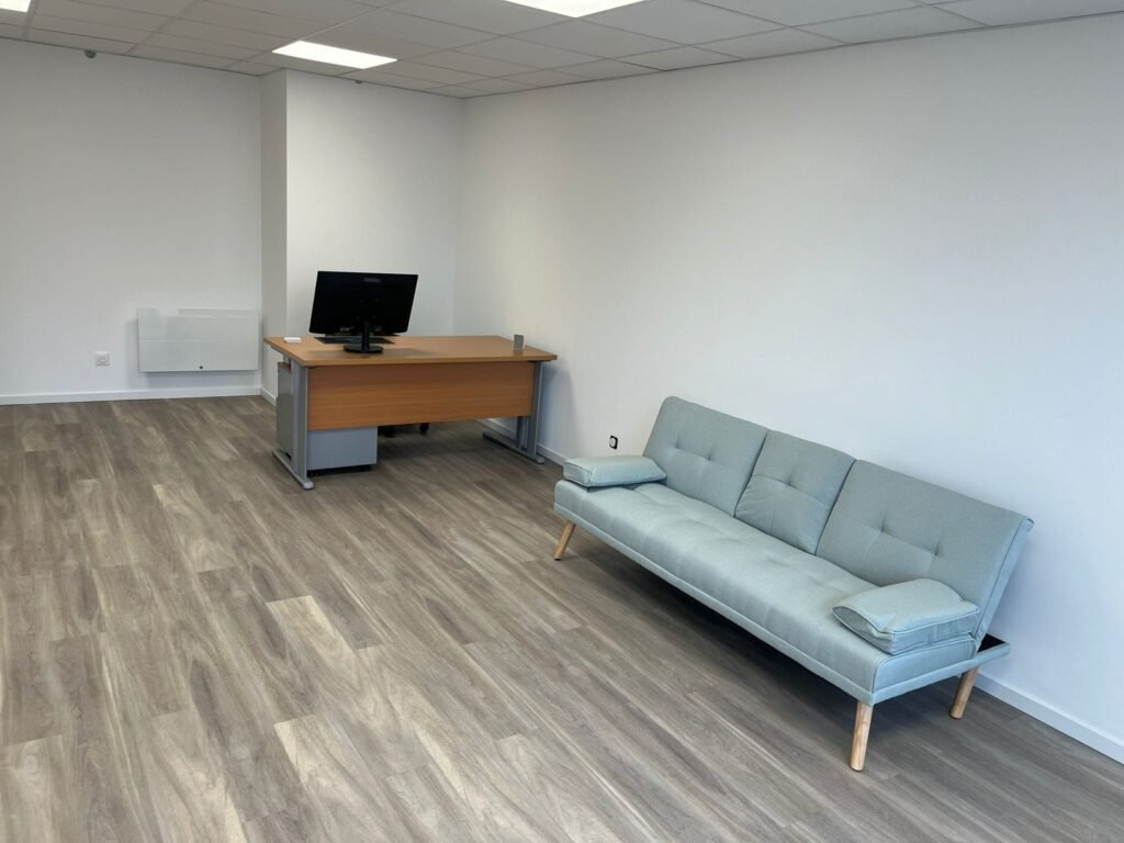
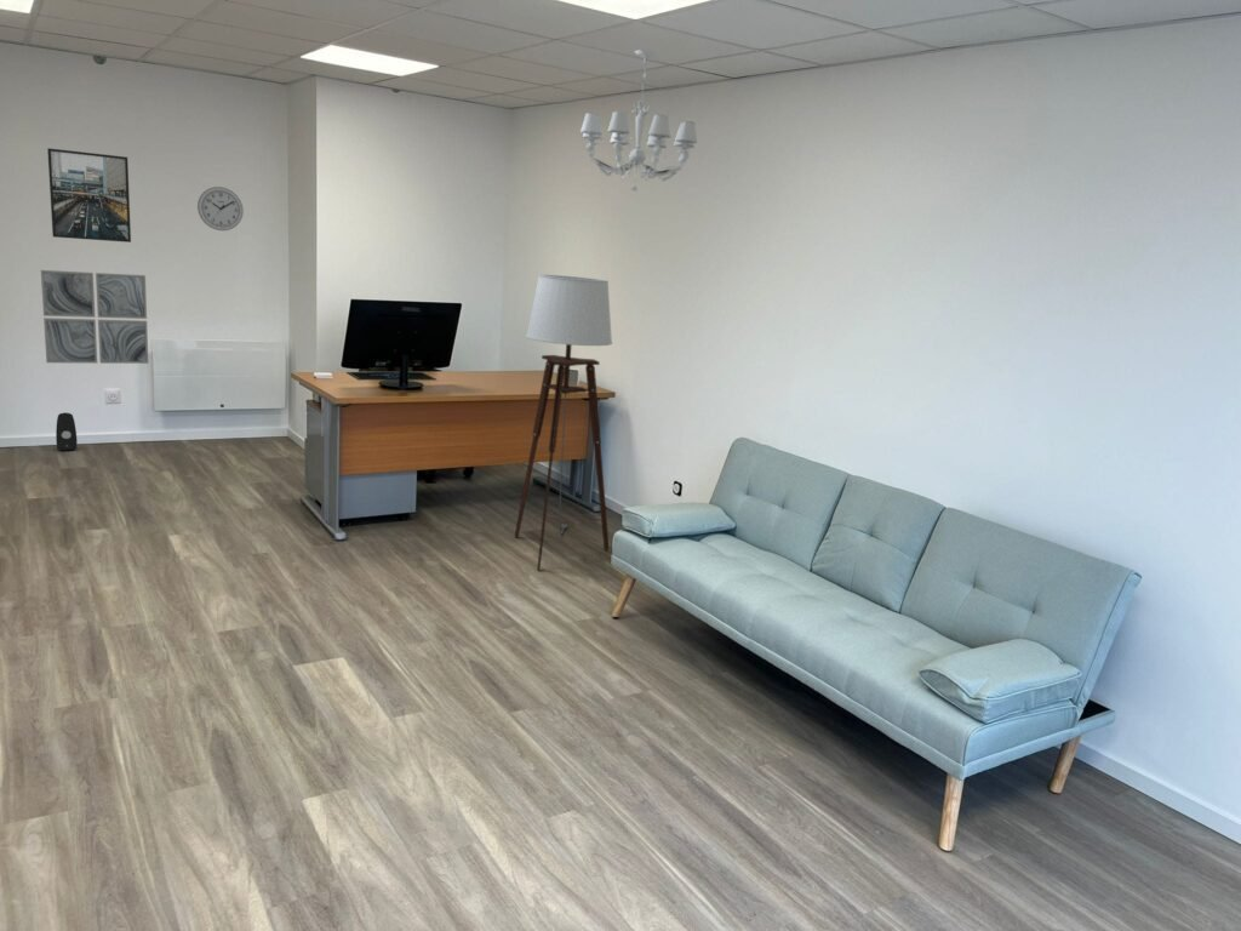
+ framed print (90, 196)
+ wall art (95, 316)
+ wall clock (221, 209)
+ speaker (65, 430)
+ floor lamp (564, 416)
+ chandelier (640, 122)
